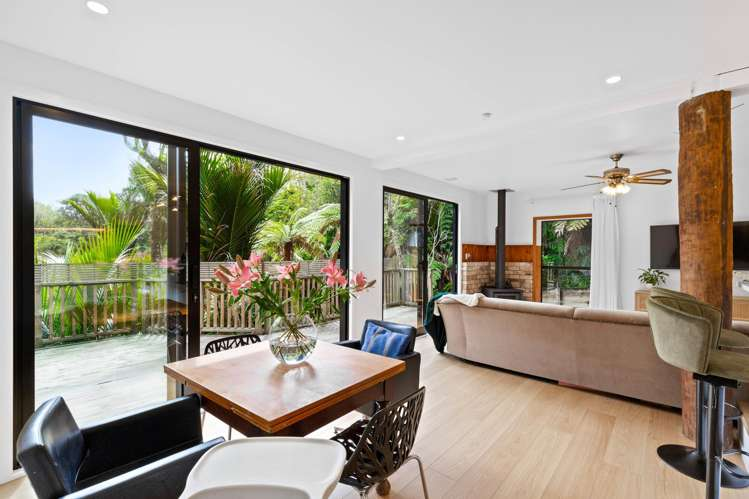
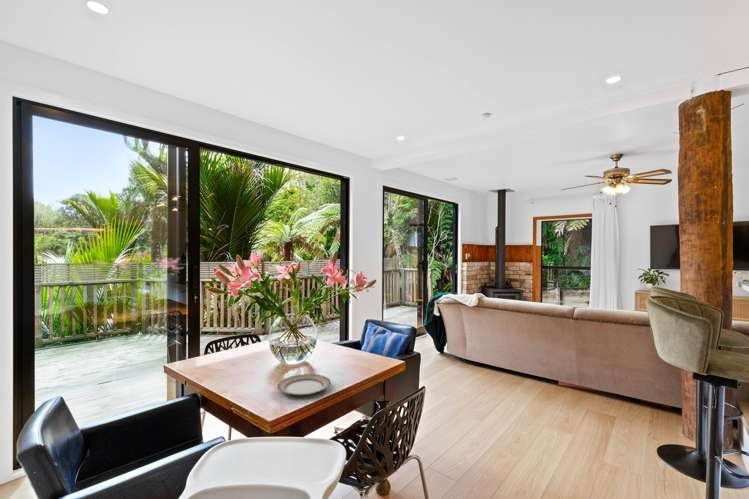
+ plate (304, 385)
